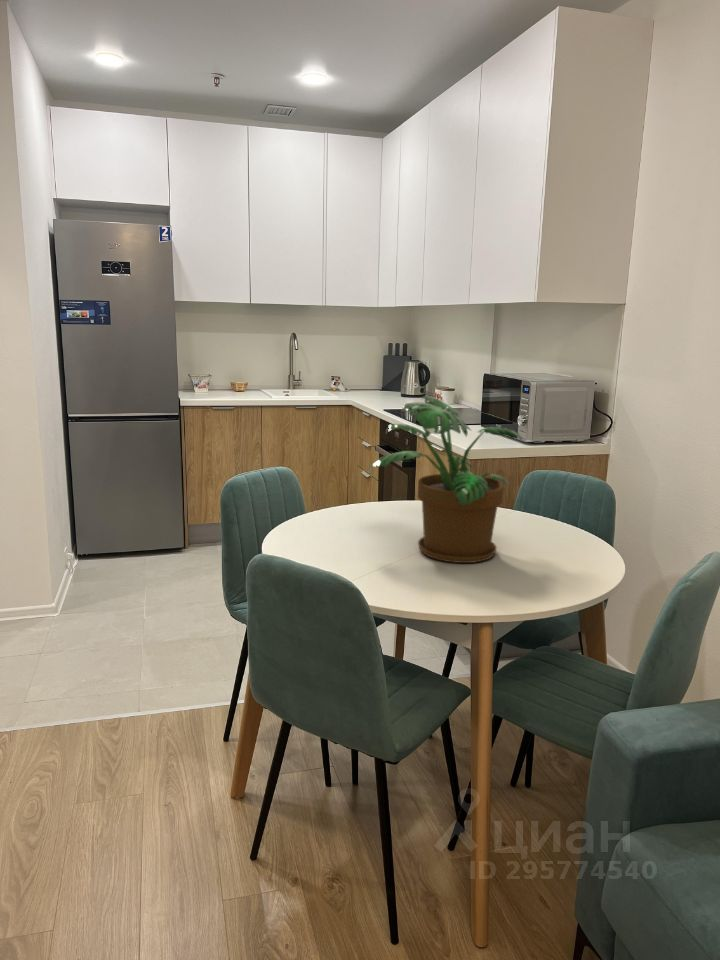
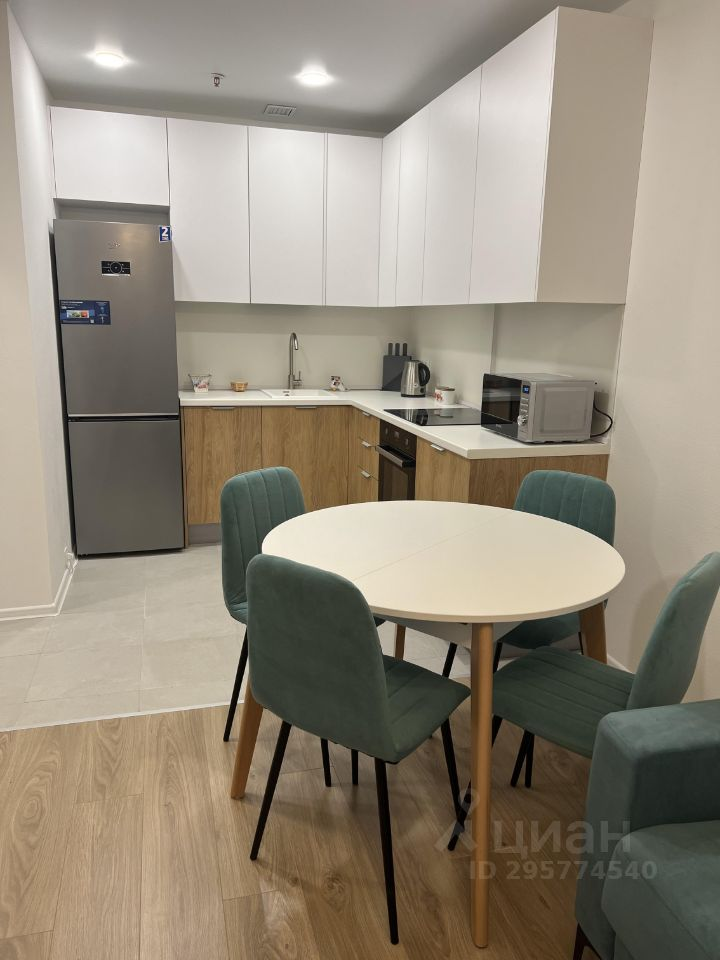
- potted plant (436, 476)
